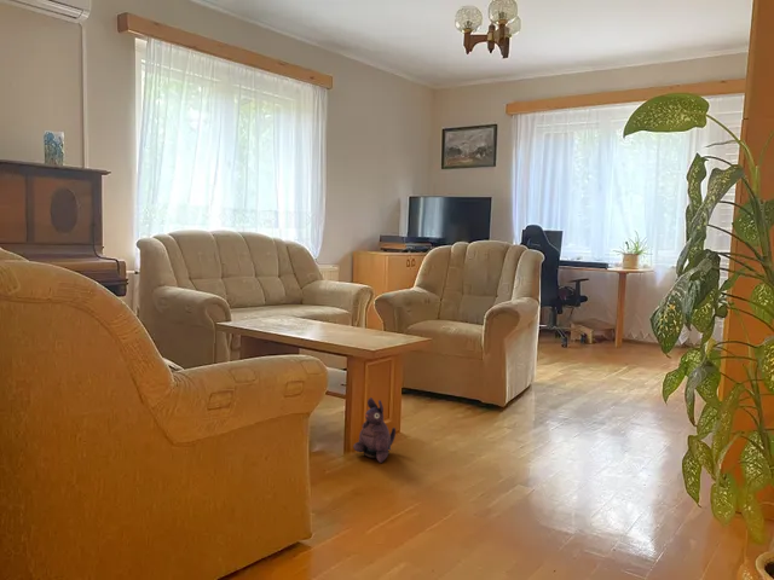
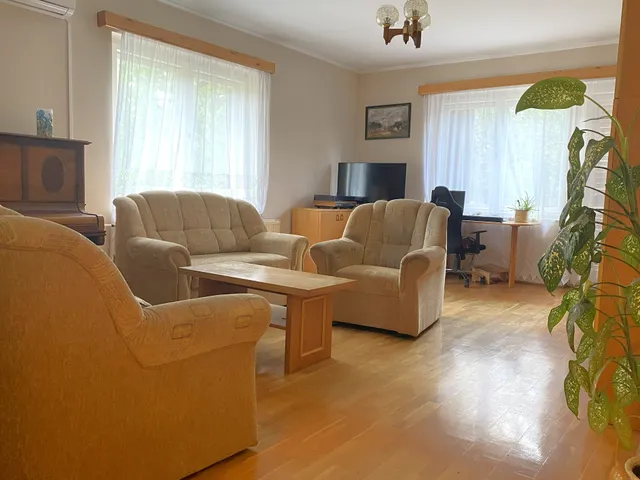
- plush toy (380, 425)
